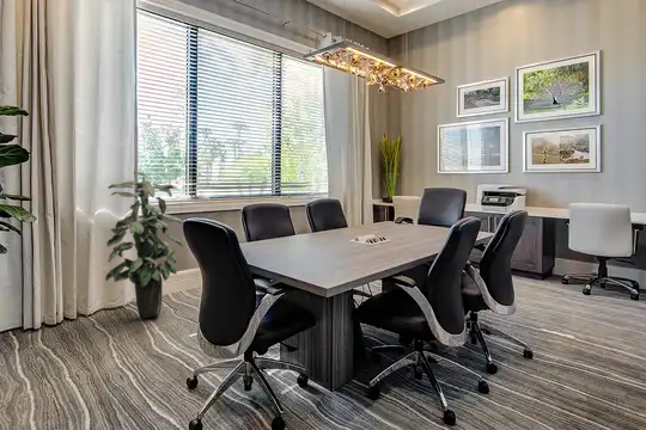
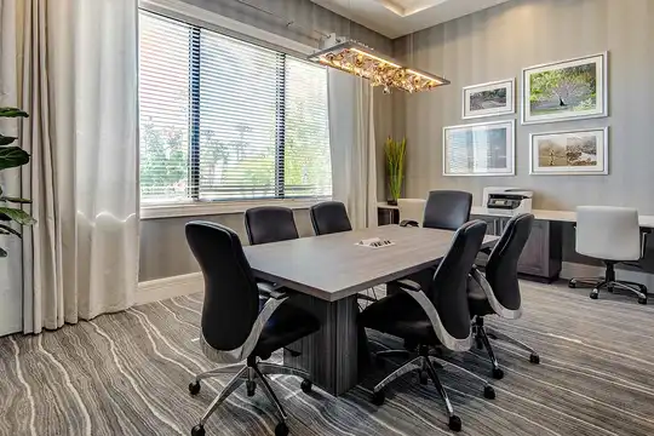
- indoor plant (144, 244)
